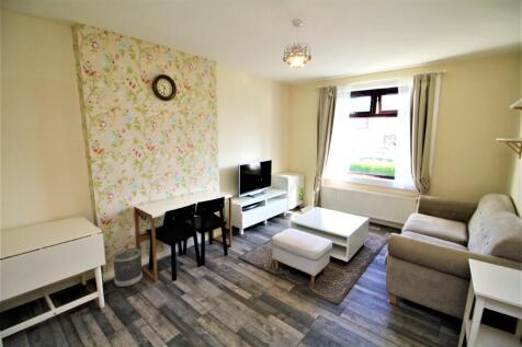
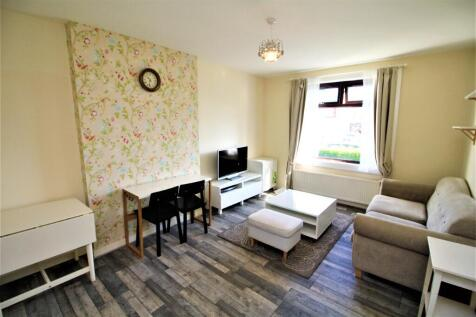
- wastebasket (127, 266)
